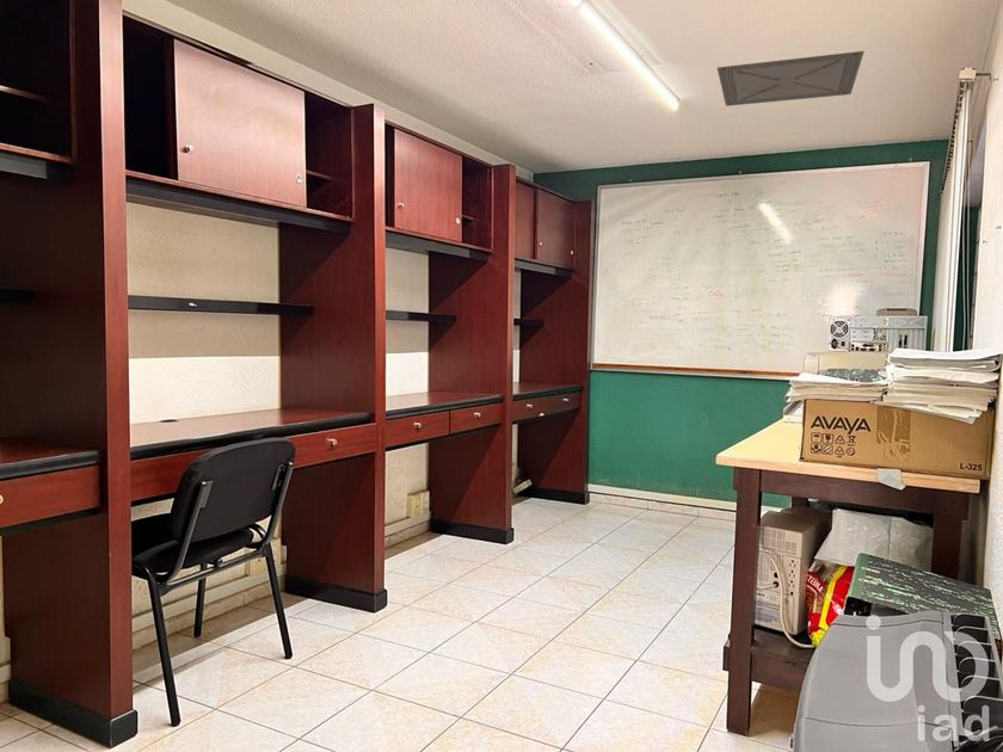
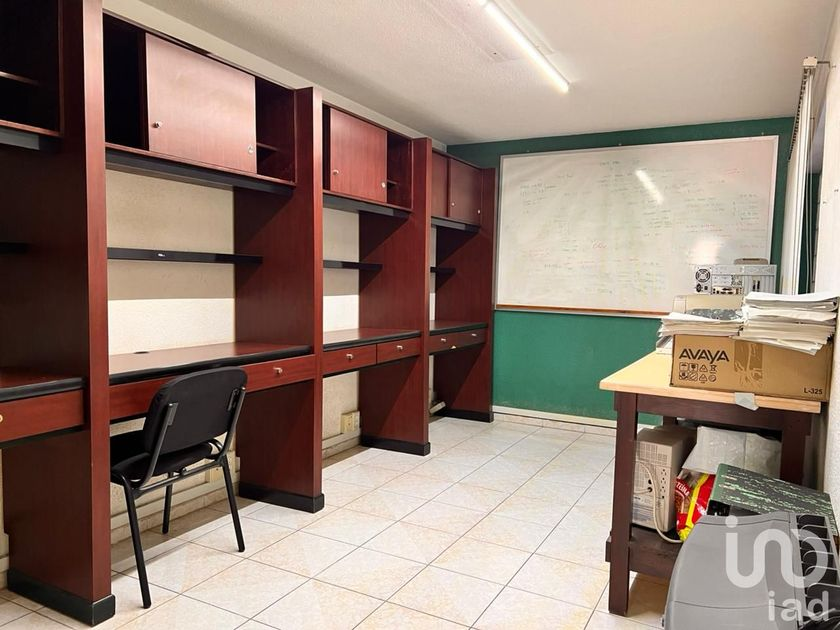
- ceiling vent (787, 81)
